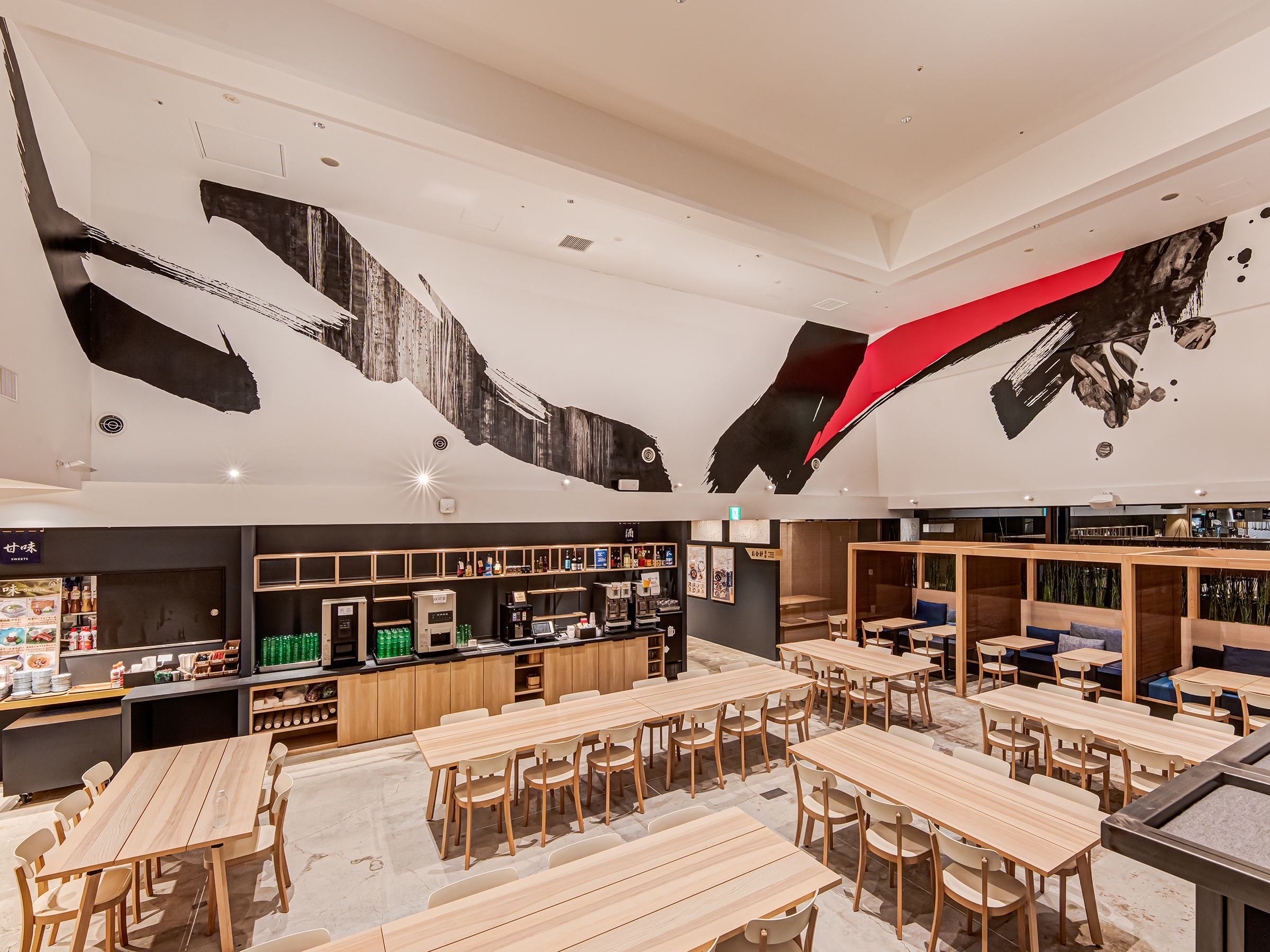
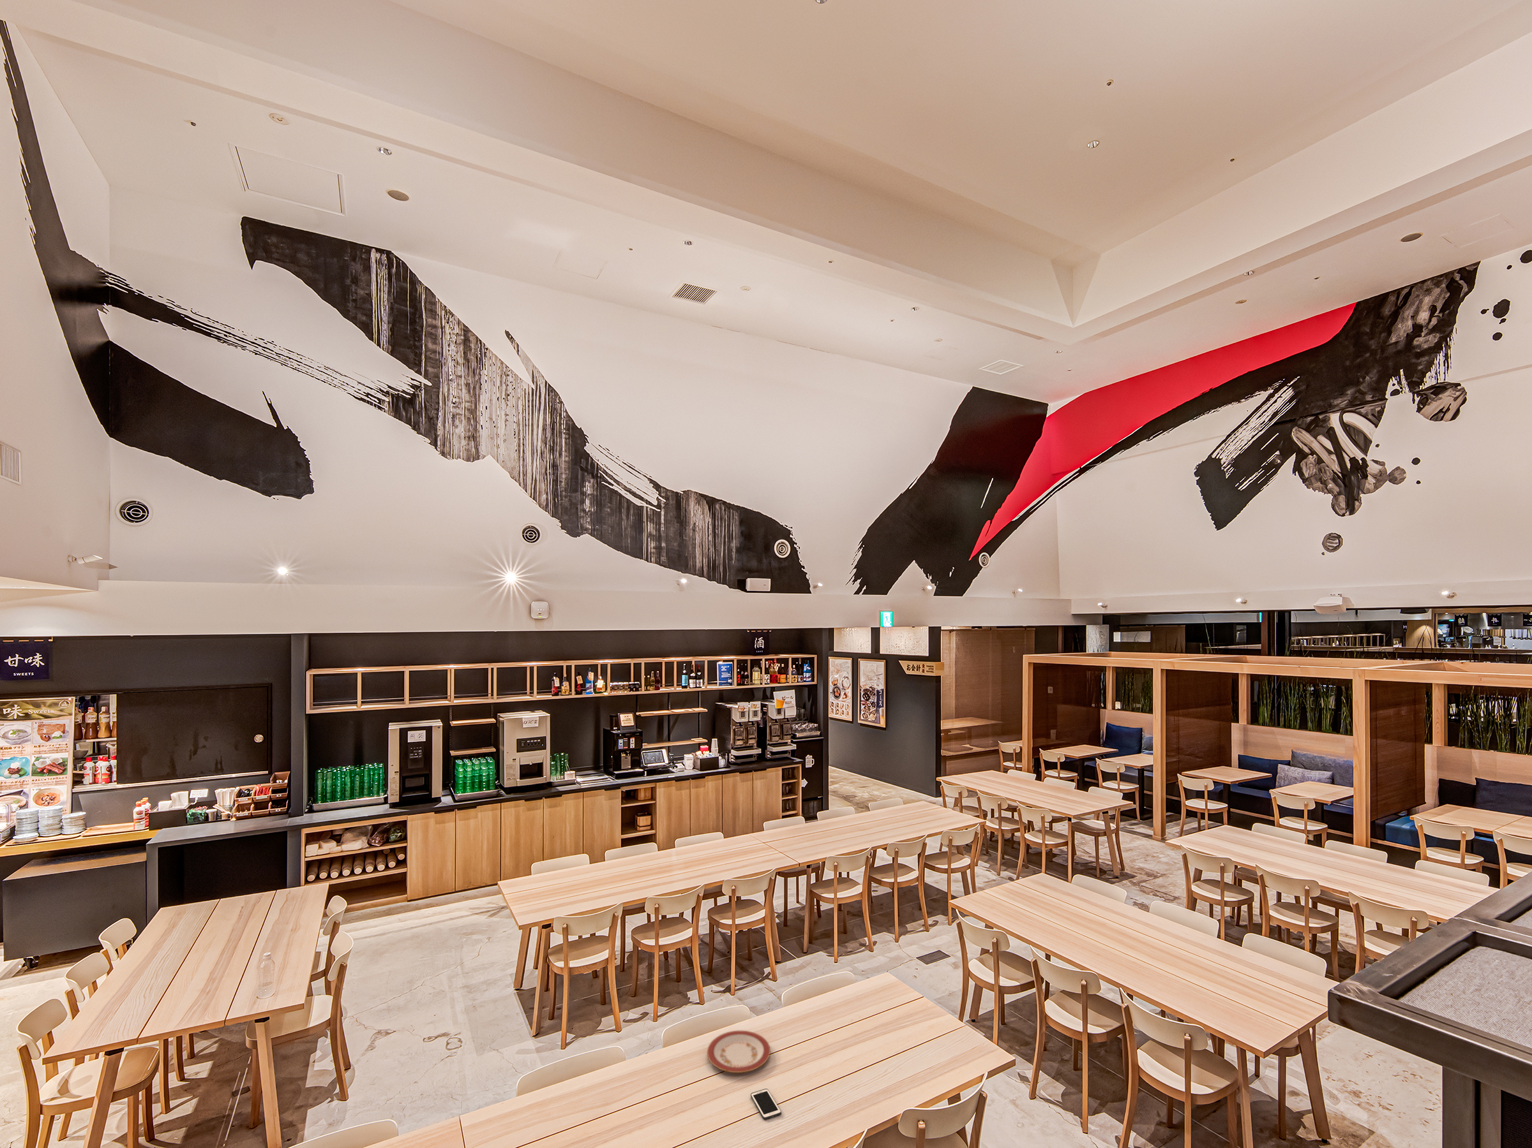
+ plate (738, 1053)
+ cell phone (765, 1103)
